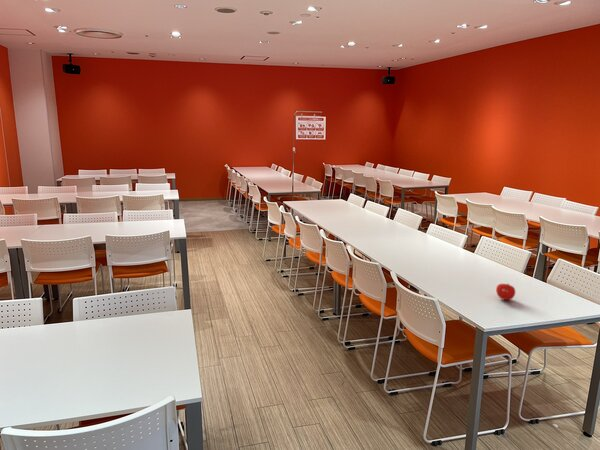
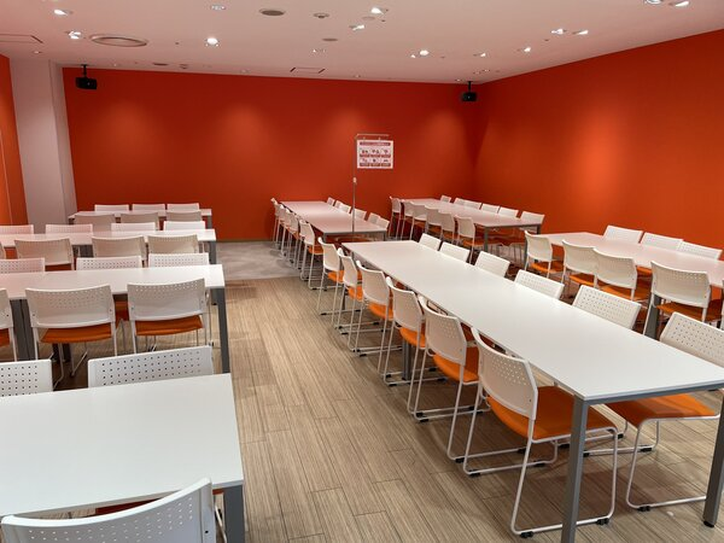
- fruit (505, 290)
